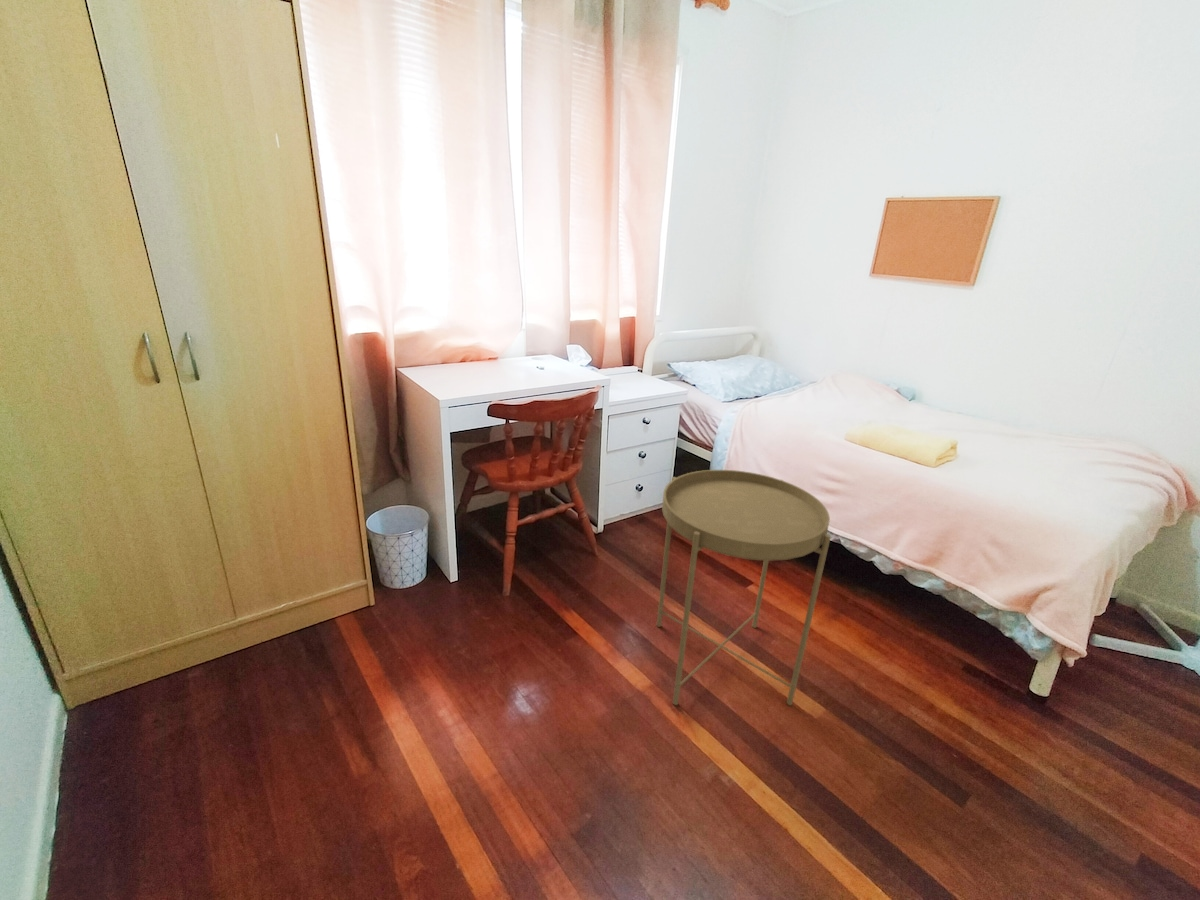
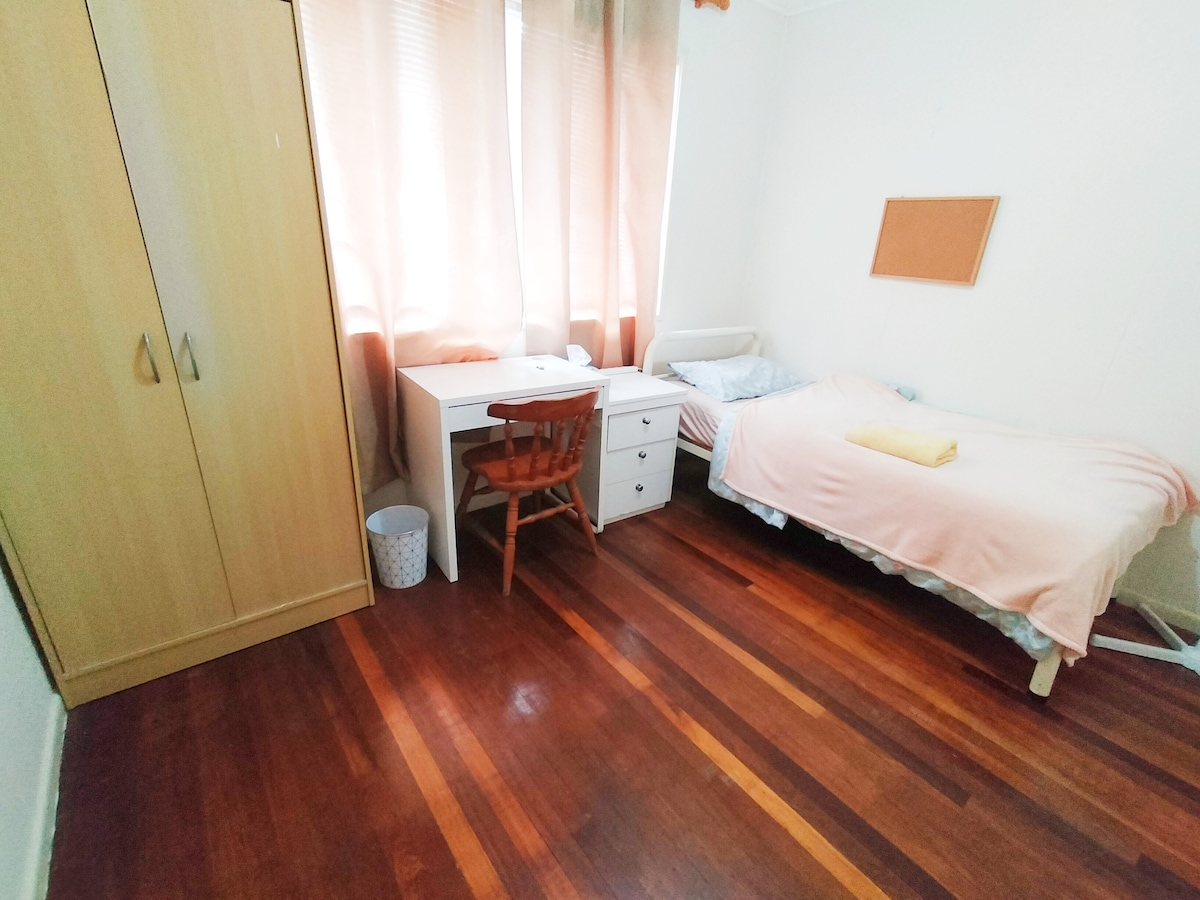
- side table (758, 590)
